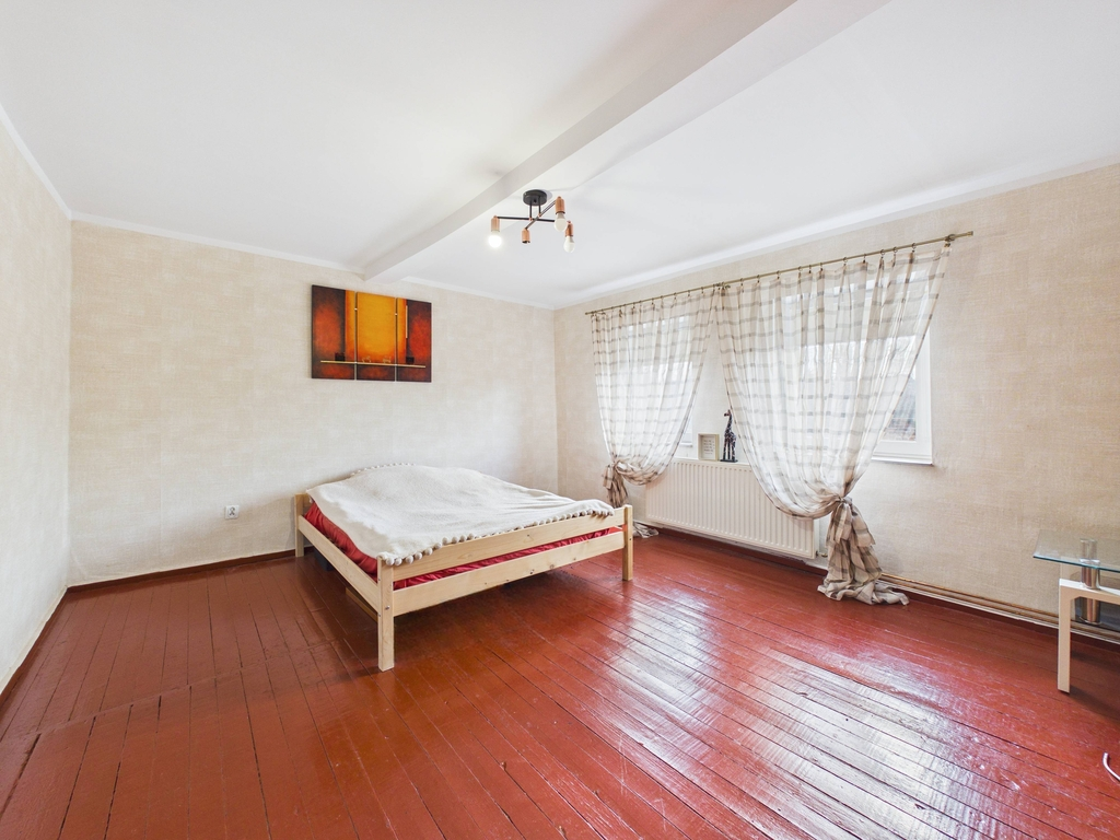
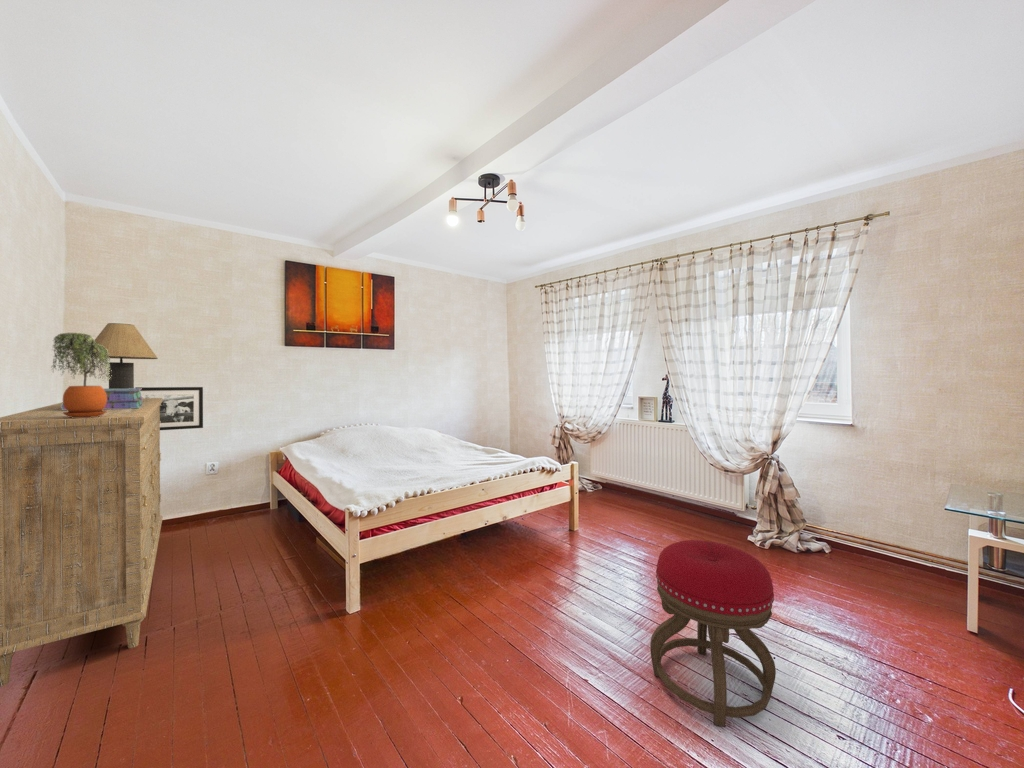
+ dresser (102, 497)
+ stool (710, 619)
+ picture frame (170, 408)
+ stack of books (107, 397)
+ potted plant (83, 374)
+ table lamp (121, 362)
